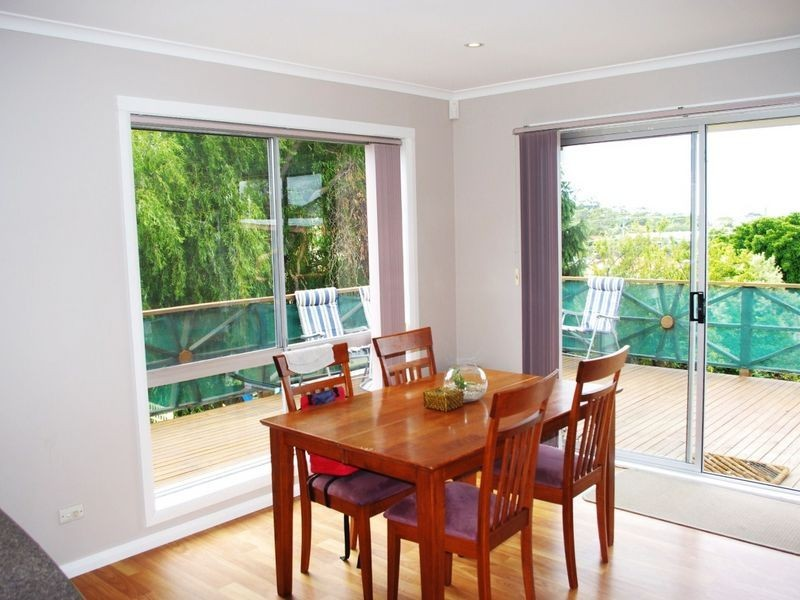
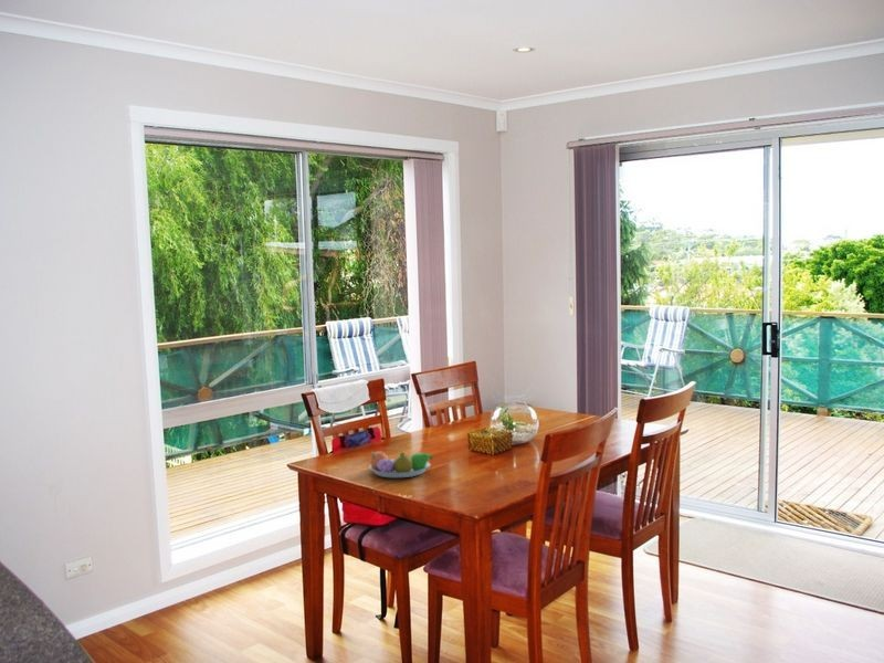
+ fruit bowl (401, 460)
